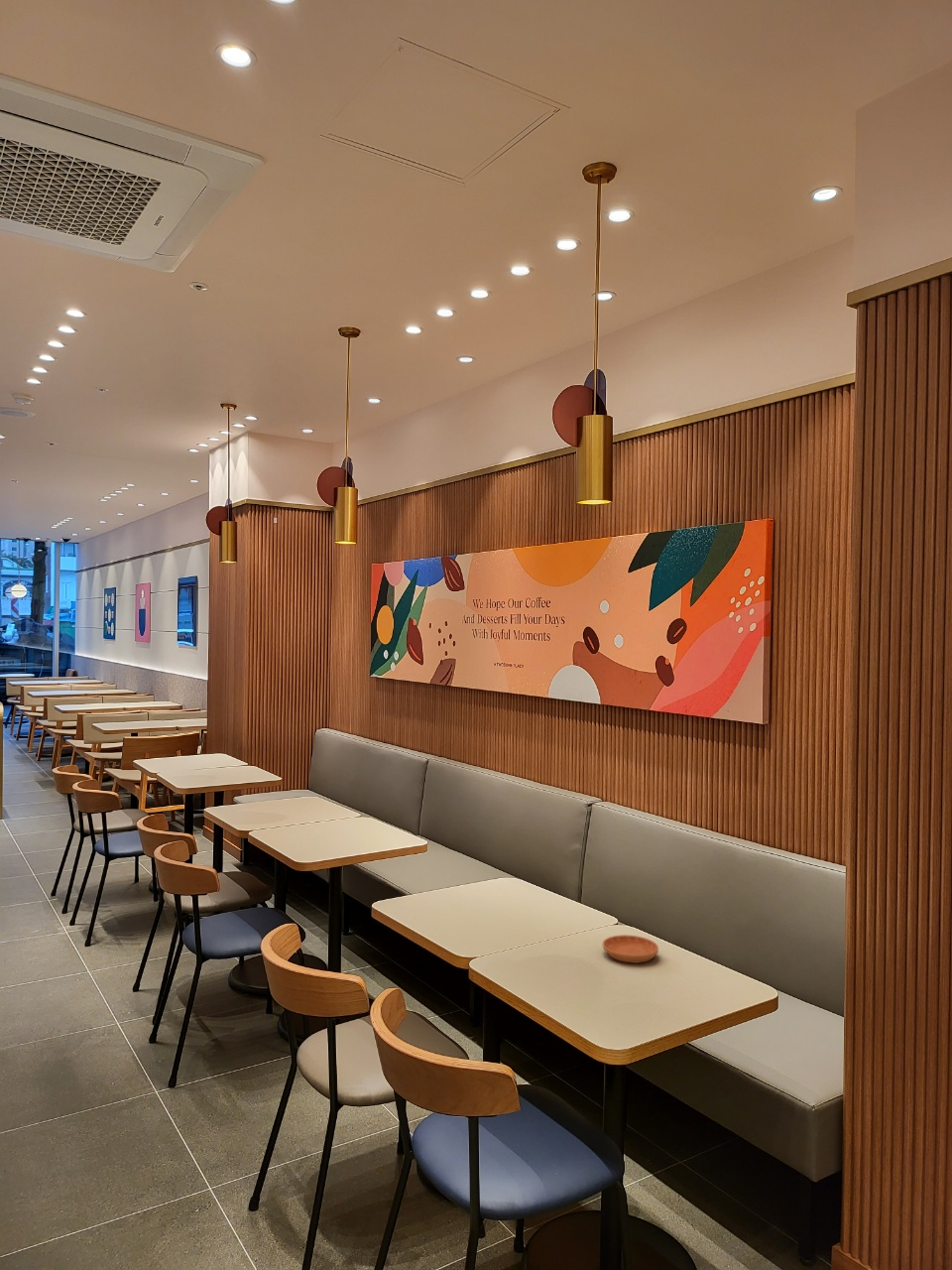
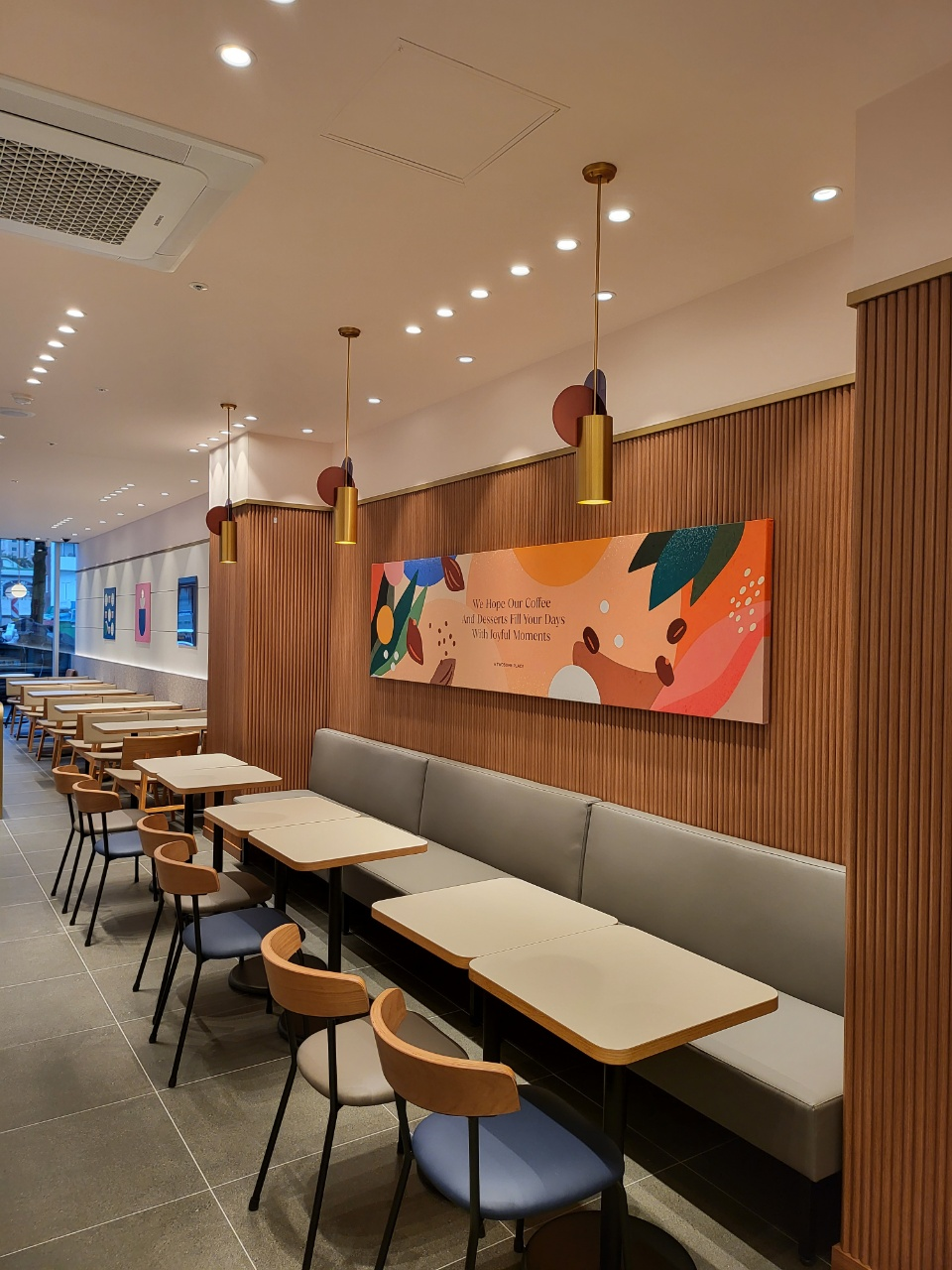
- saucer (630, 950)
